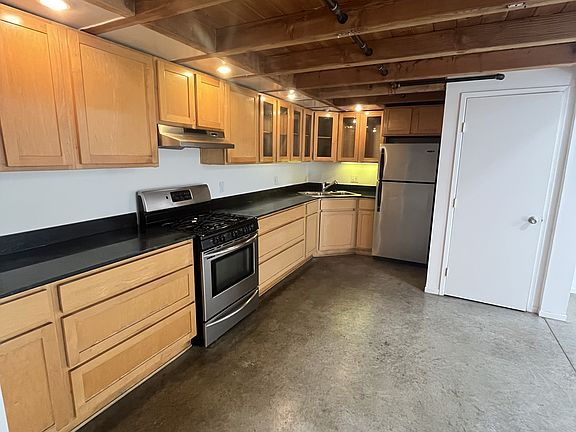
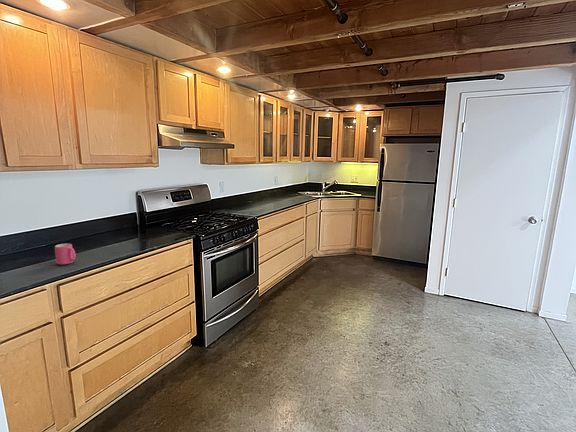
+ mug (66, 254)
